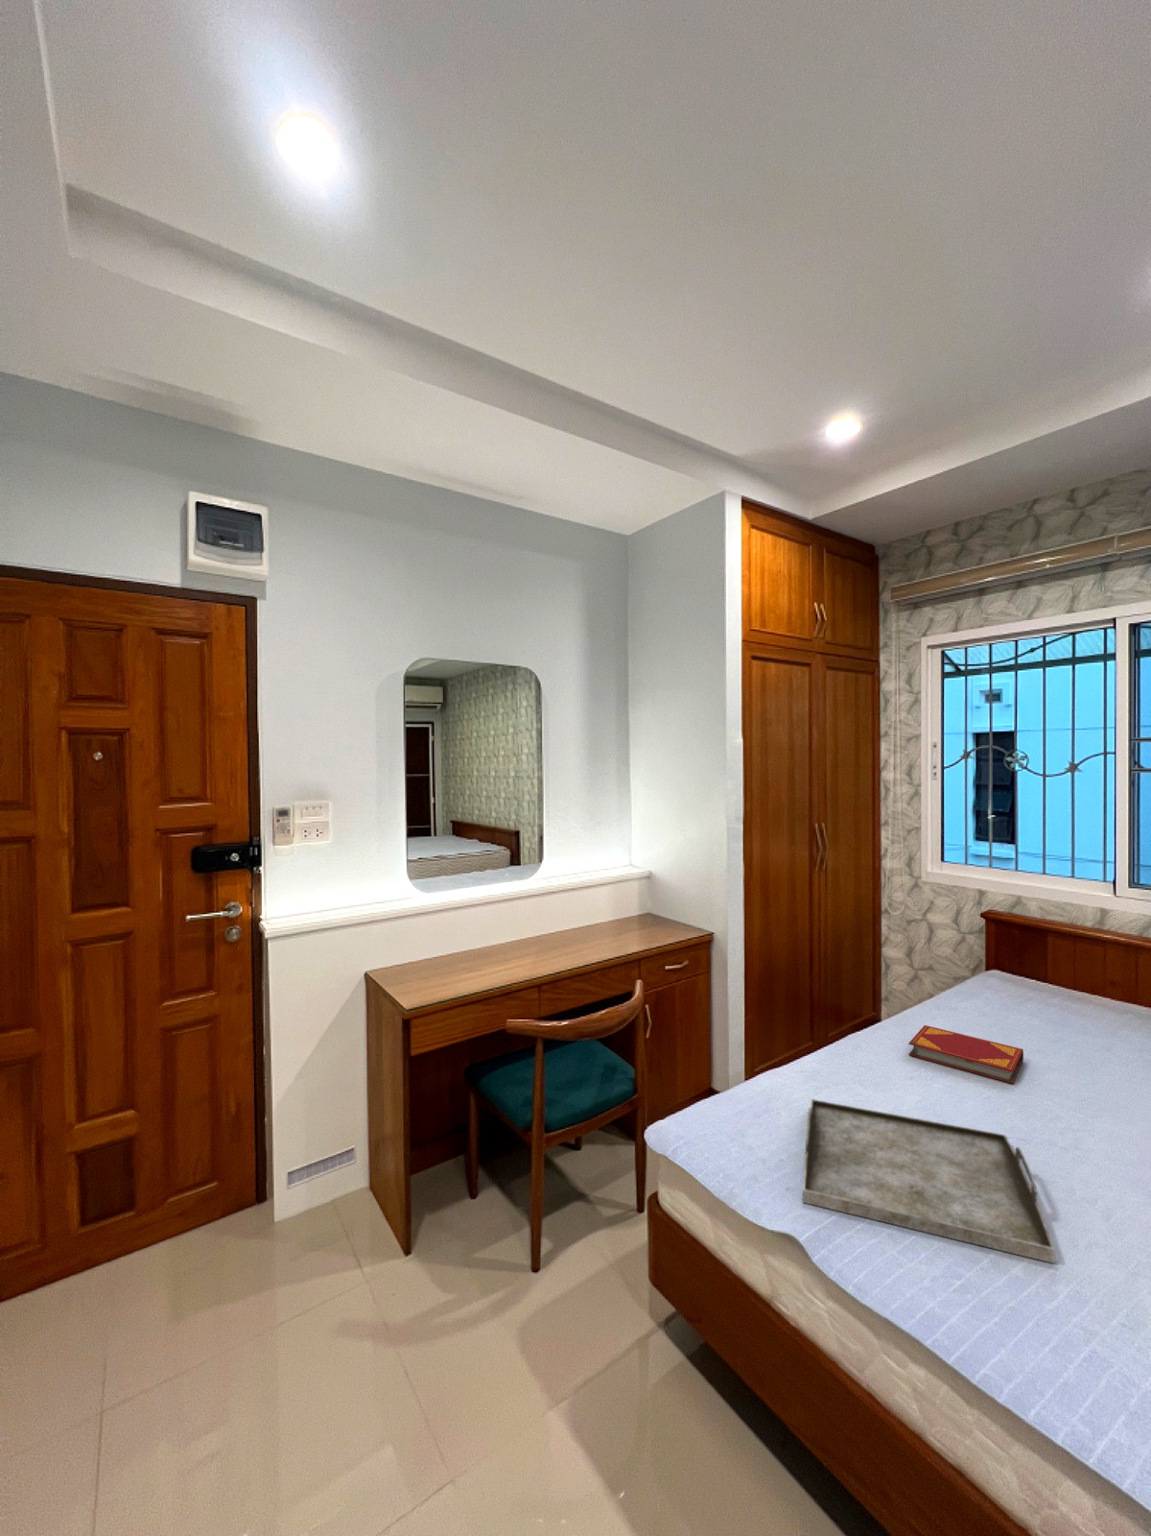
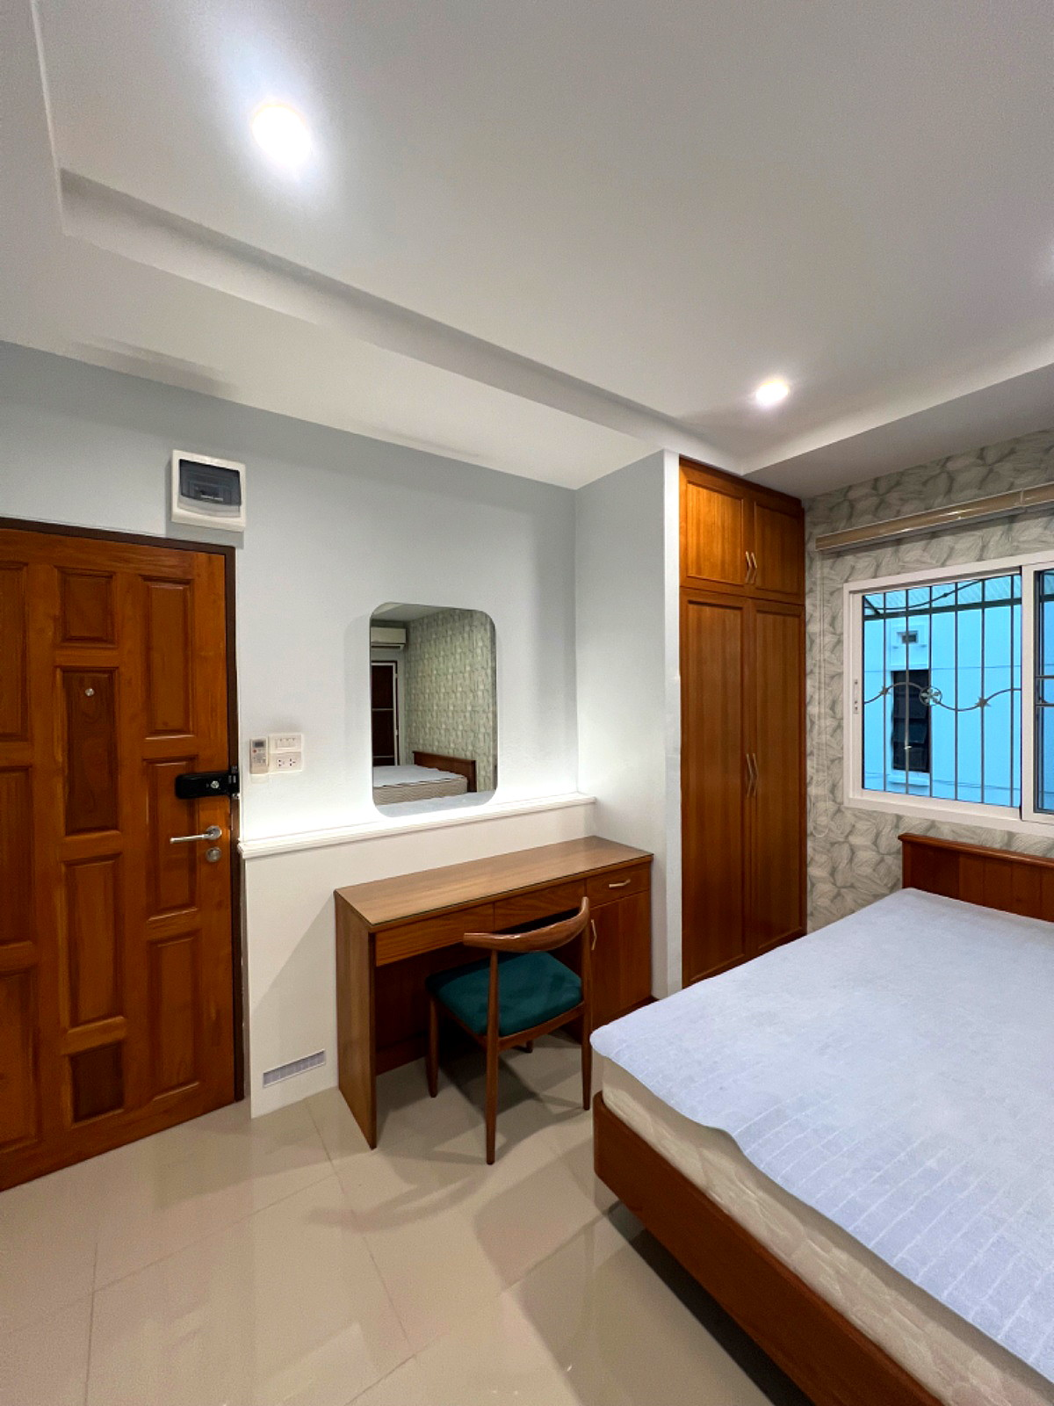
- hardback book (965, 1051)
- serving tray (910, 1155)
